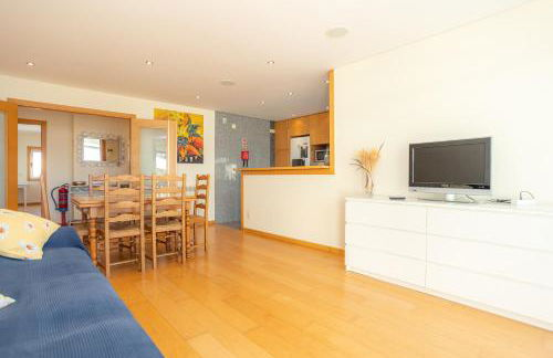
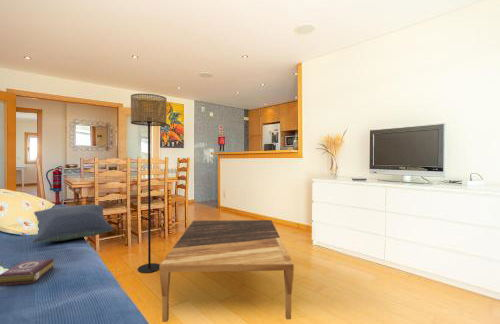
+ book (27, 271)
+ coffee table (230, 258)
+ floor lamp (149, 183)
+ pillow (73, 221)
